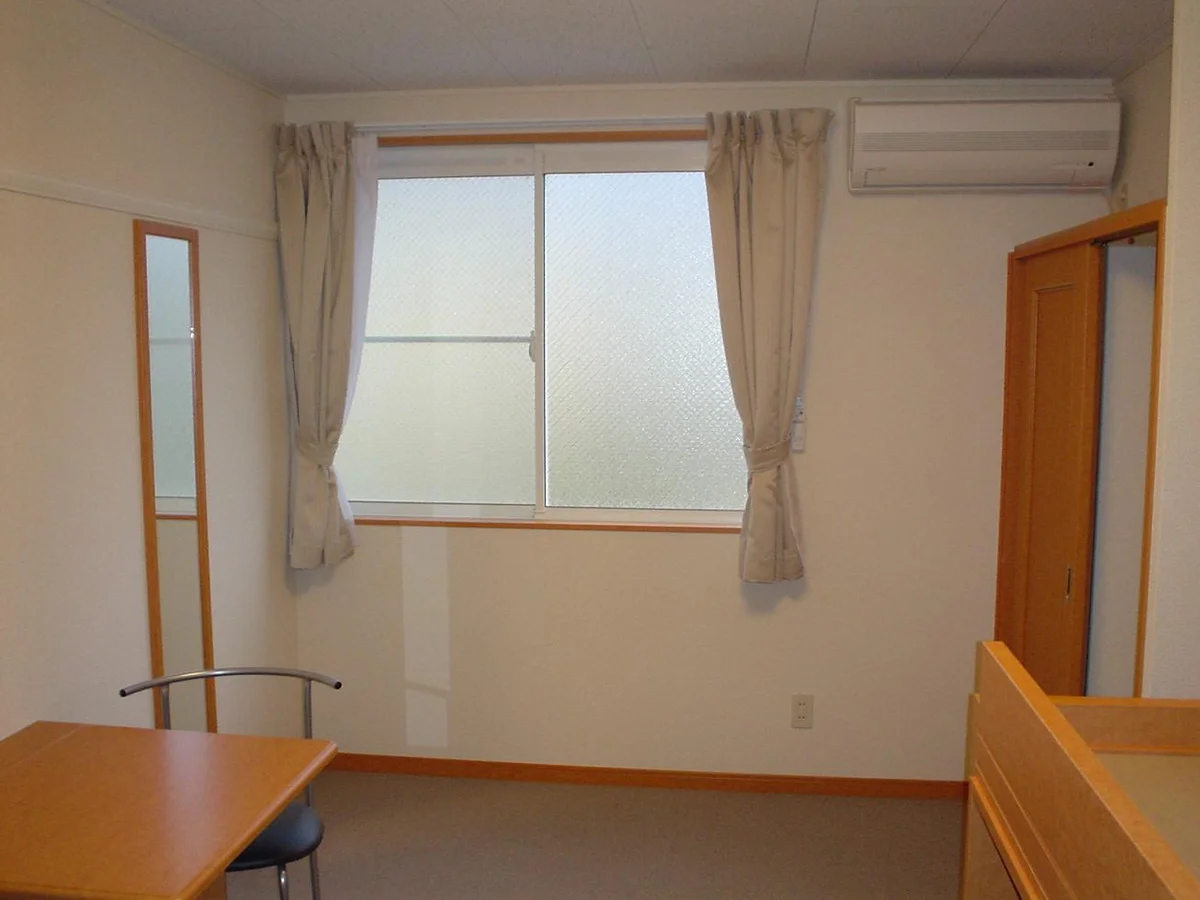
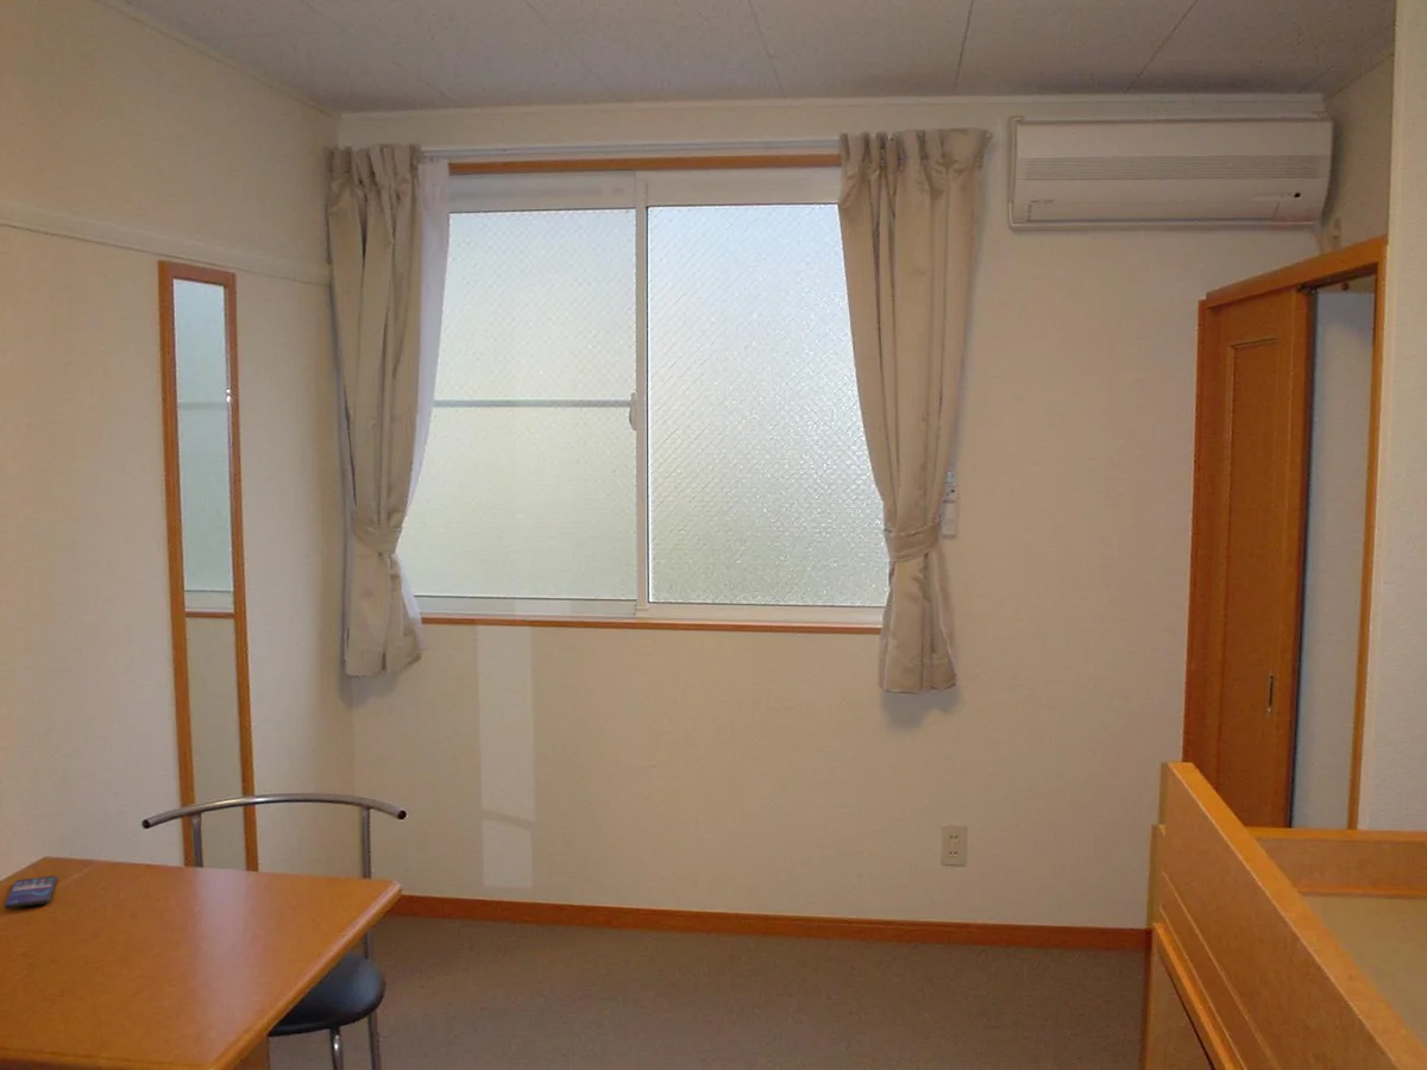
+ smartphone (31, 892)
